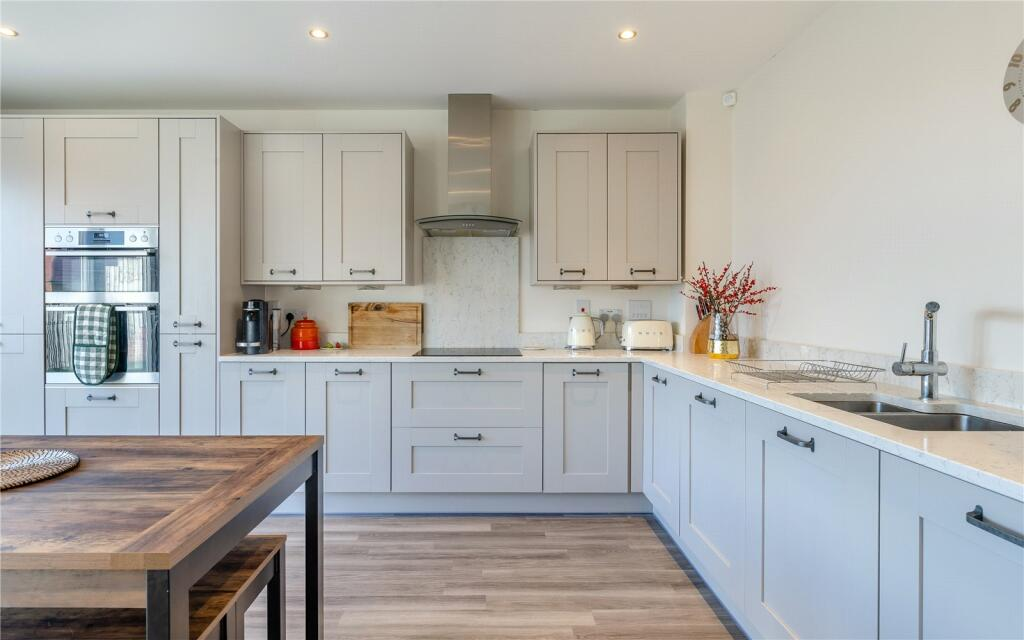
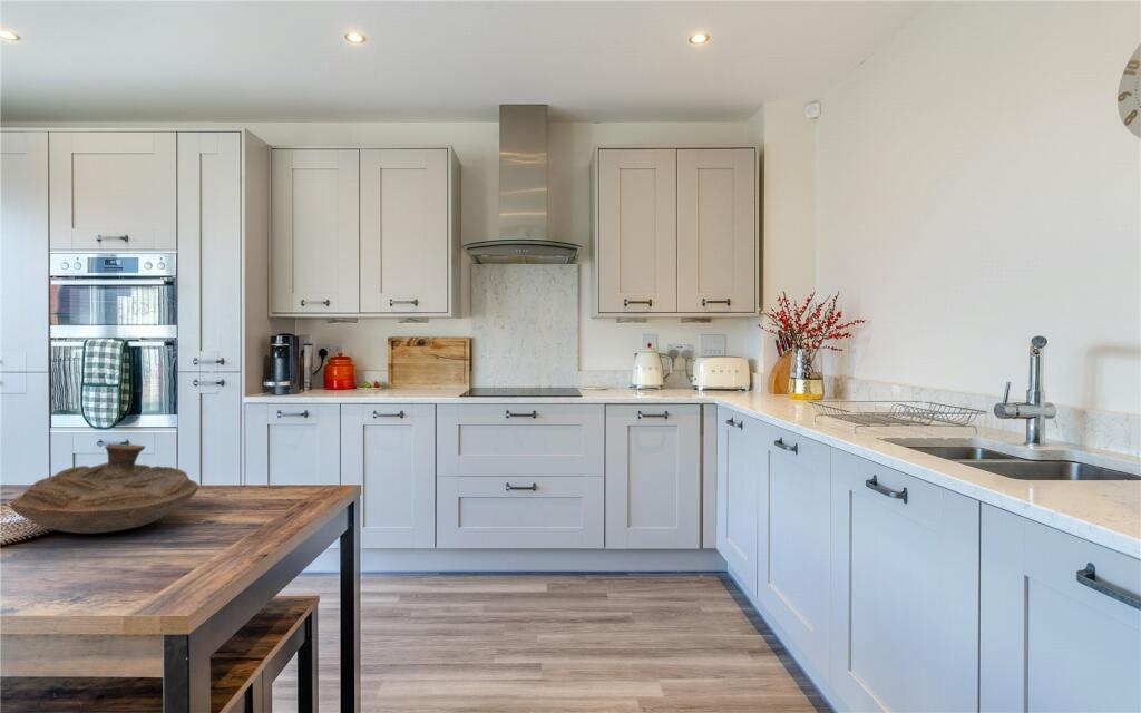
+ decorative bowl (111, 485)
